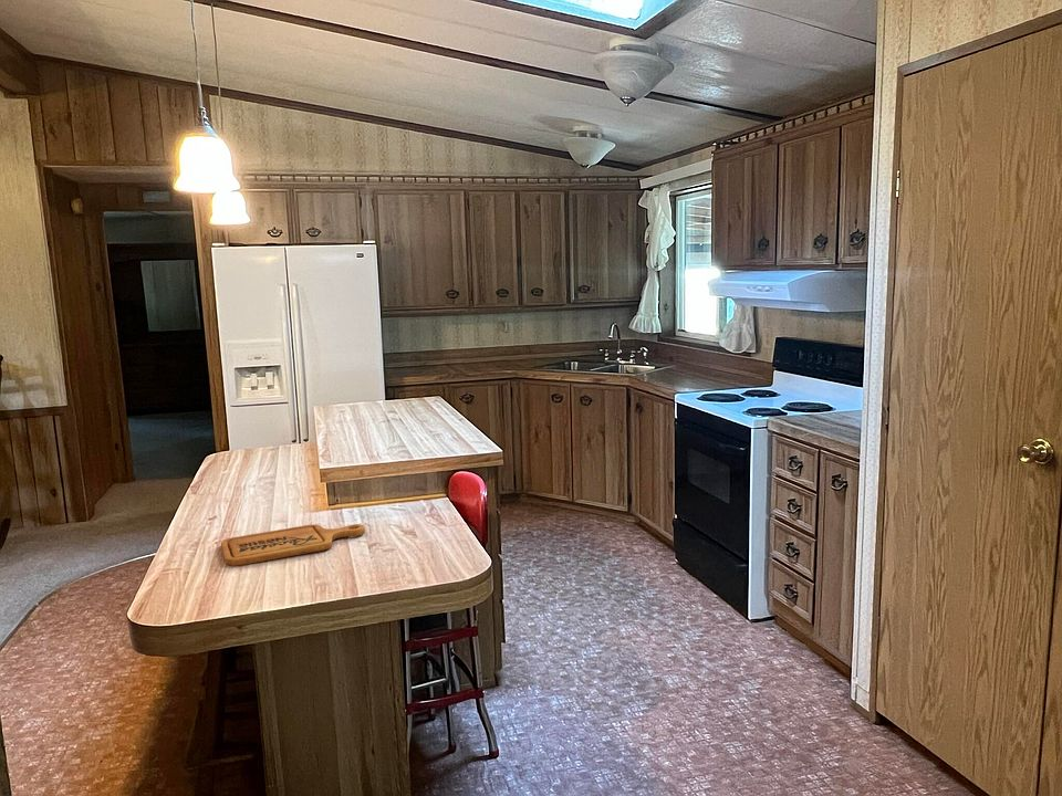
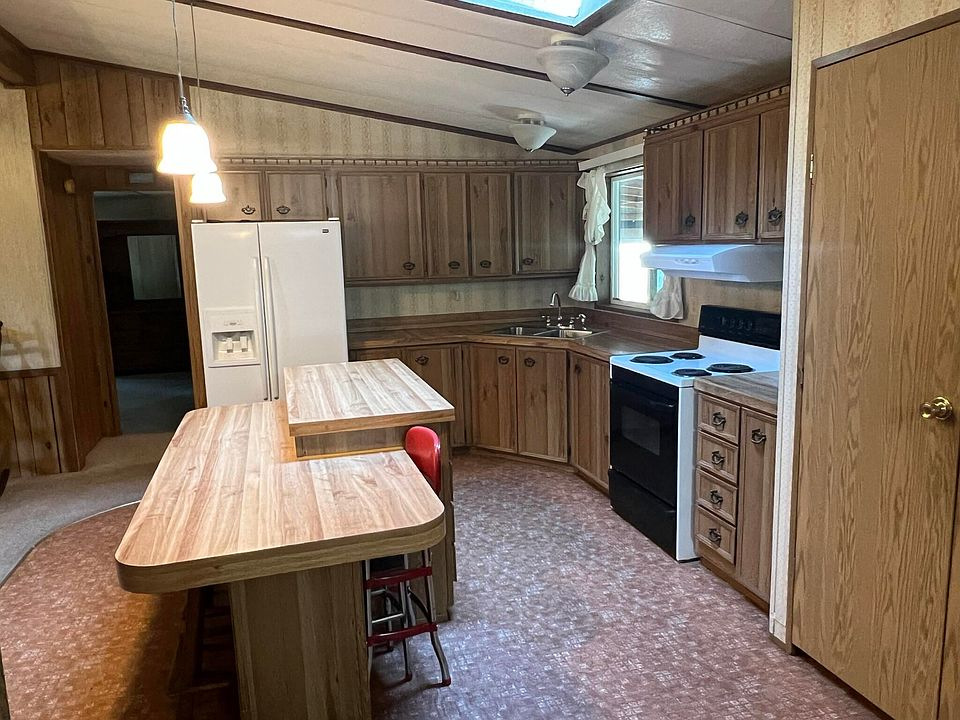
- cutting board (296, 540)
